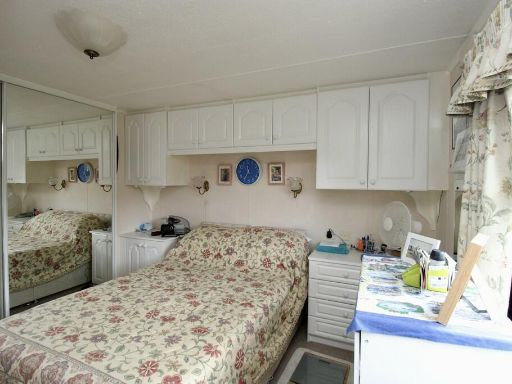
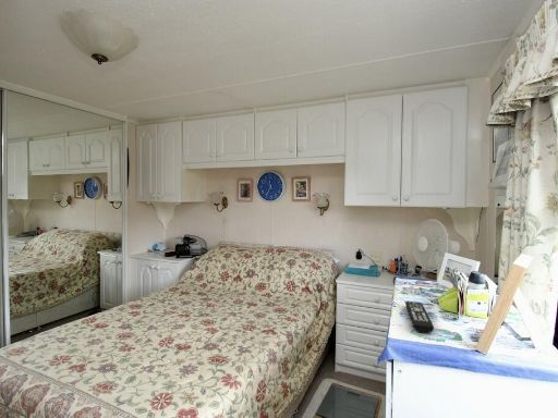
+ remote control (417, 315)
